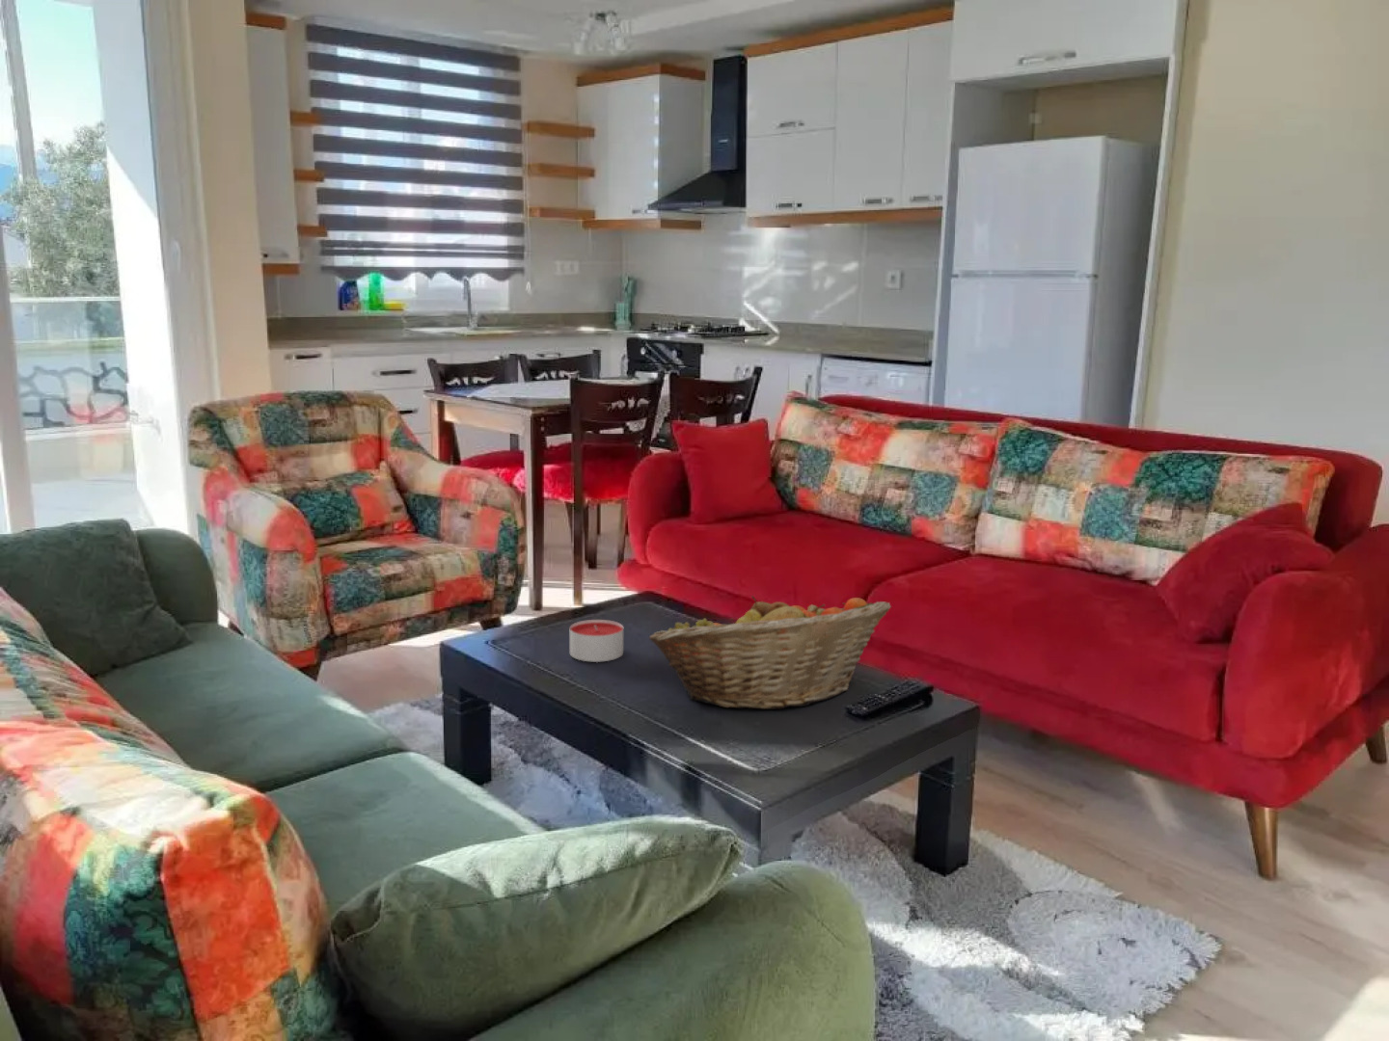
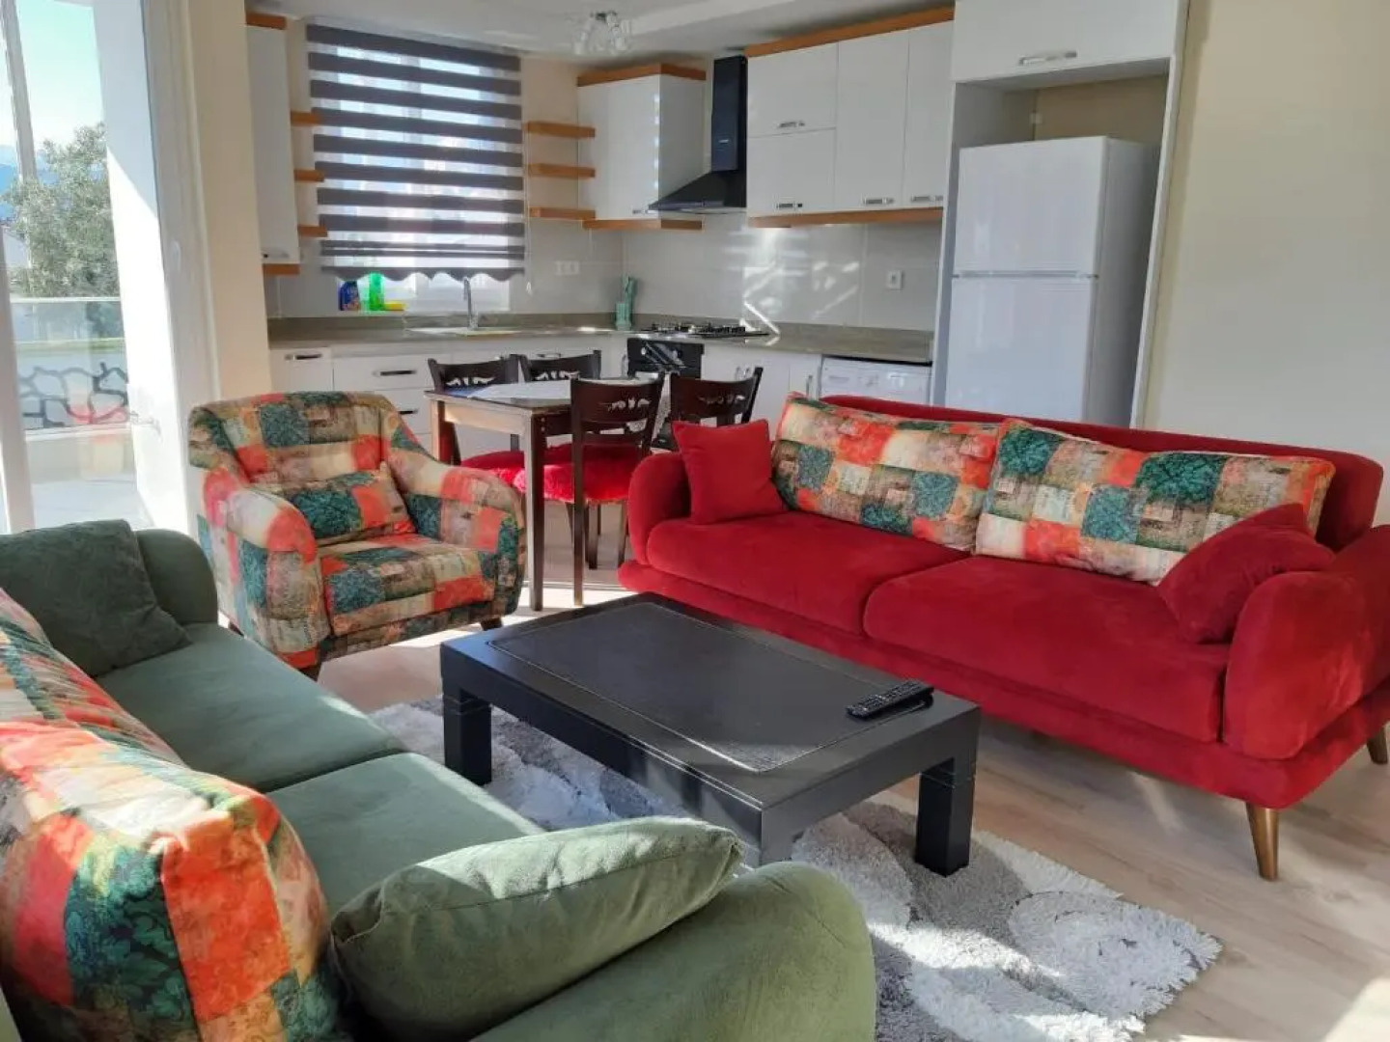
- fruit basket (771, 640)
- candle (596, 639)
